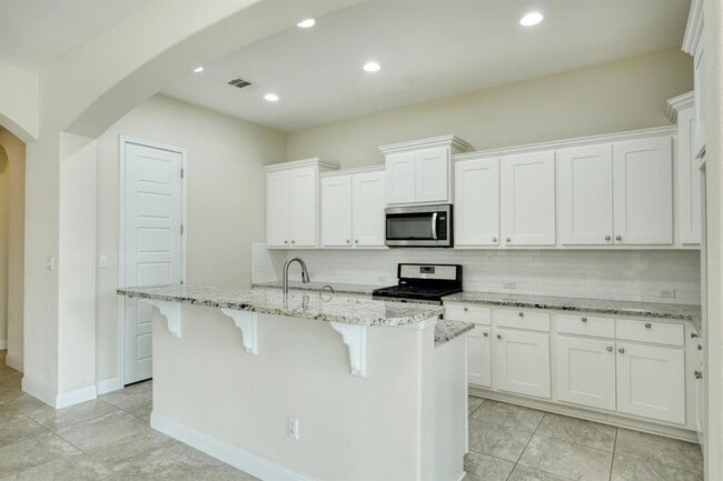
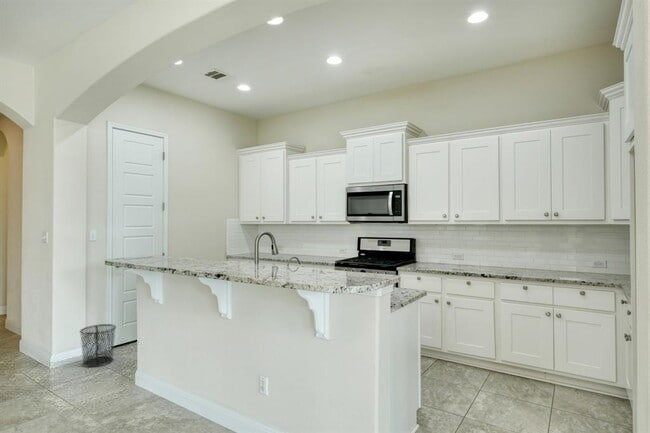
+ waste bin (98, 345)
